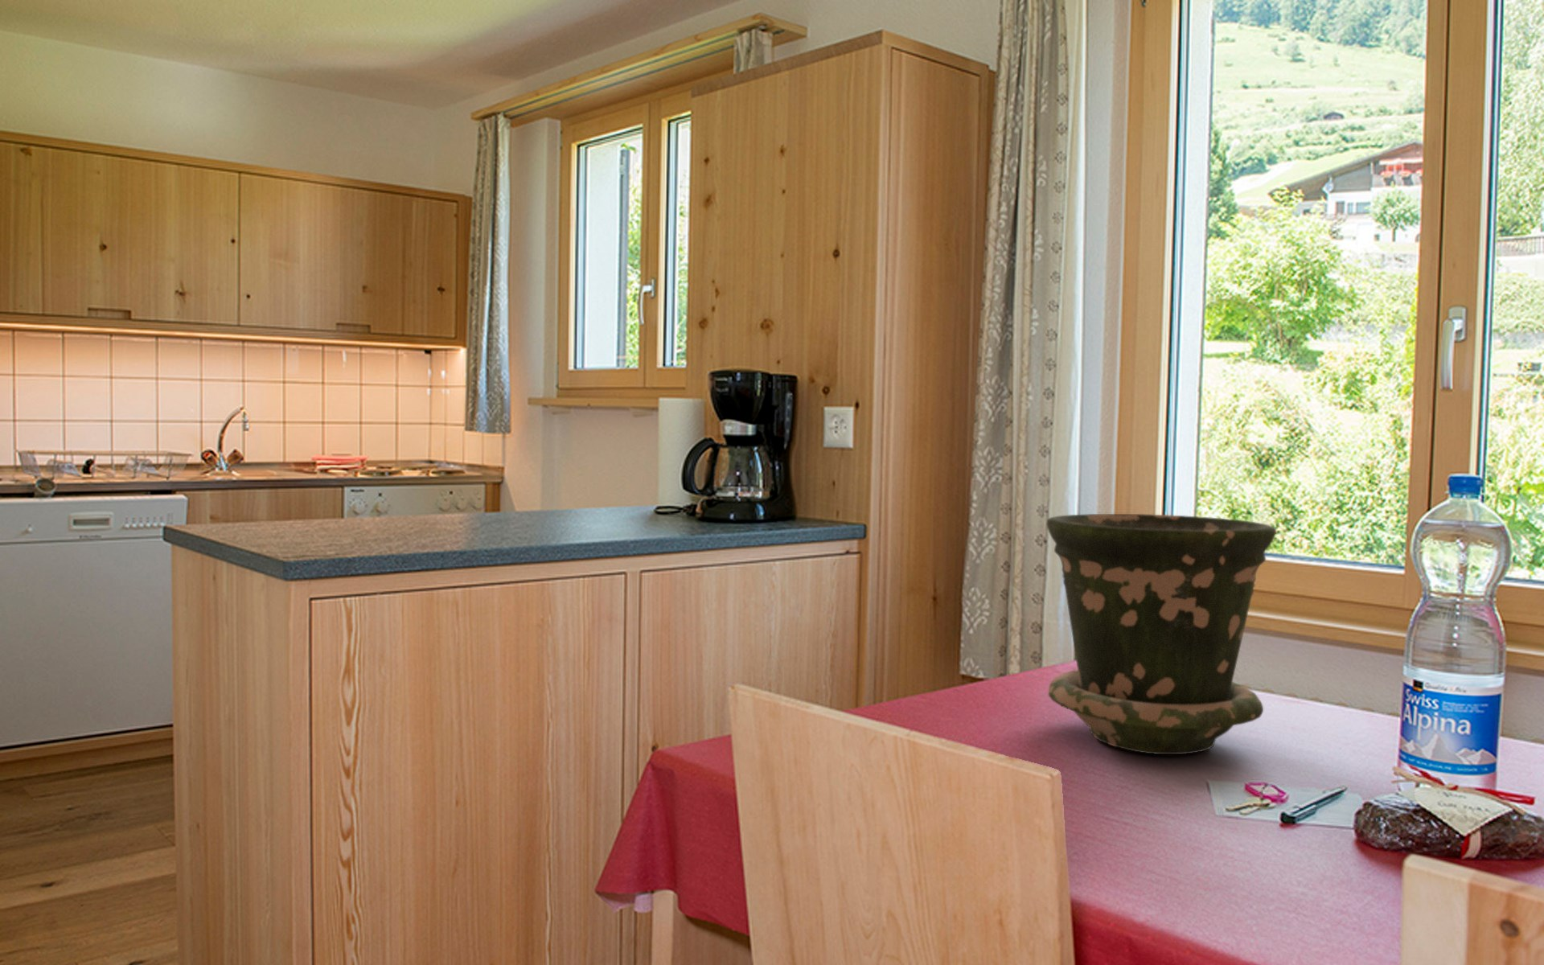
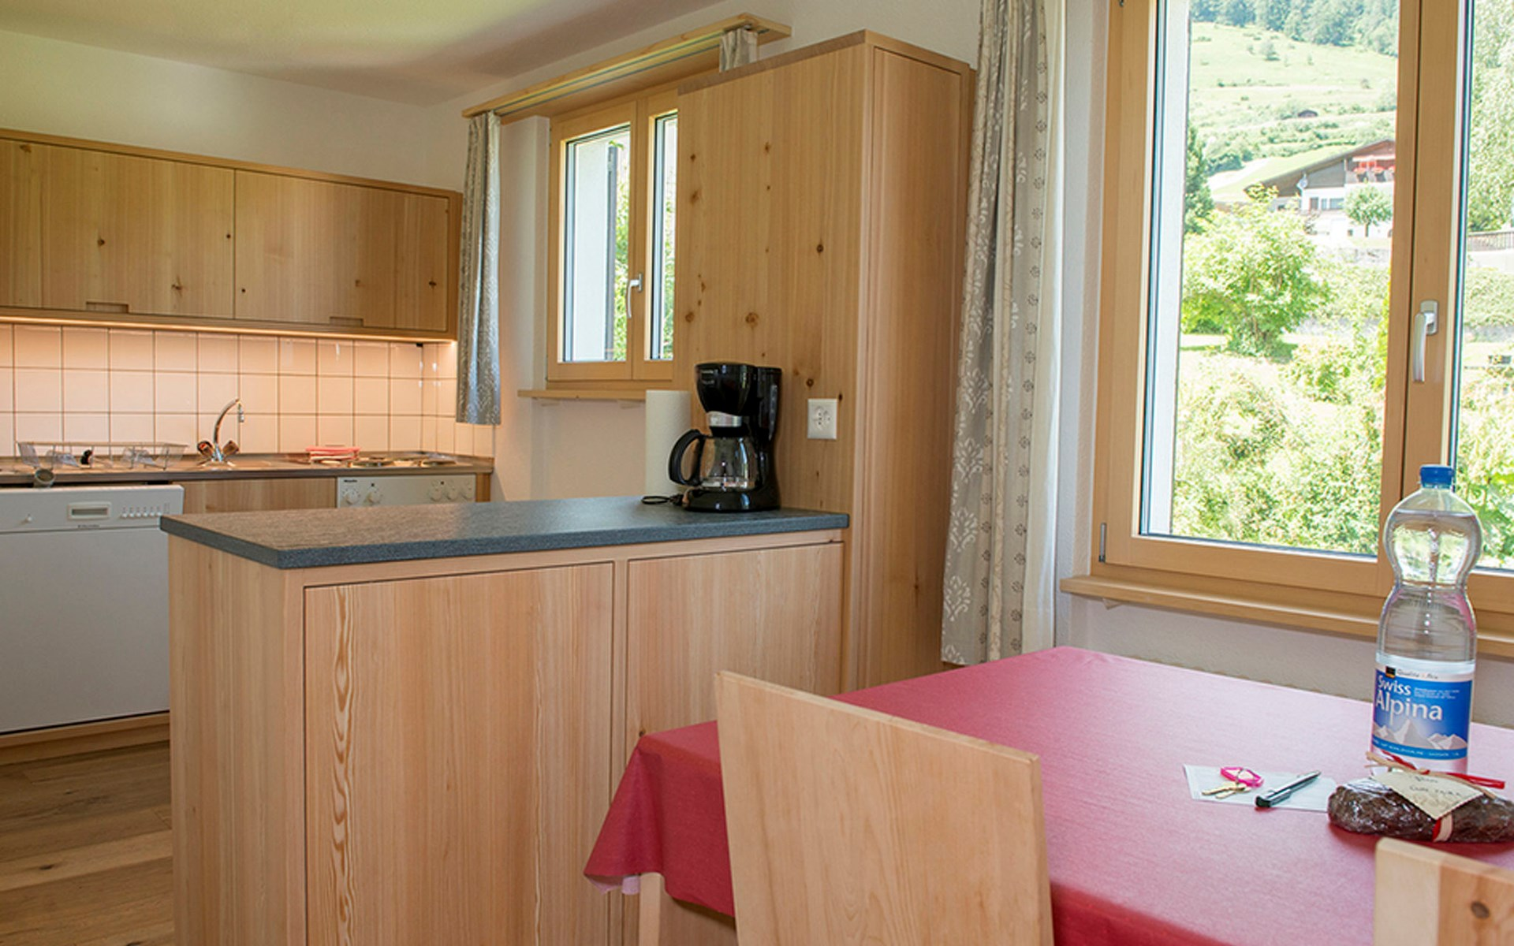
- flower pot (1154, 631)
